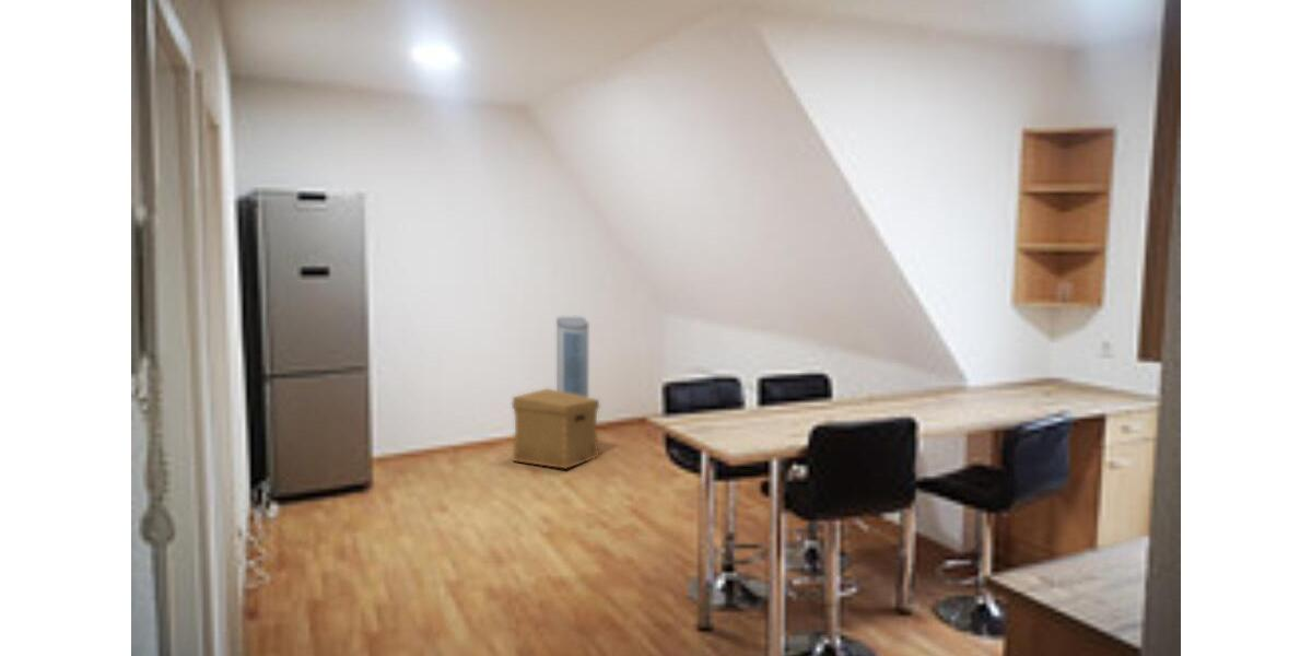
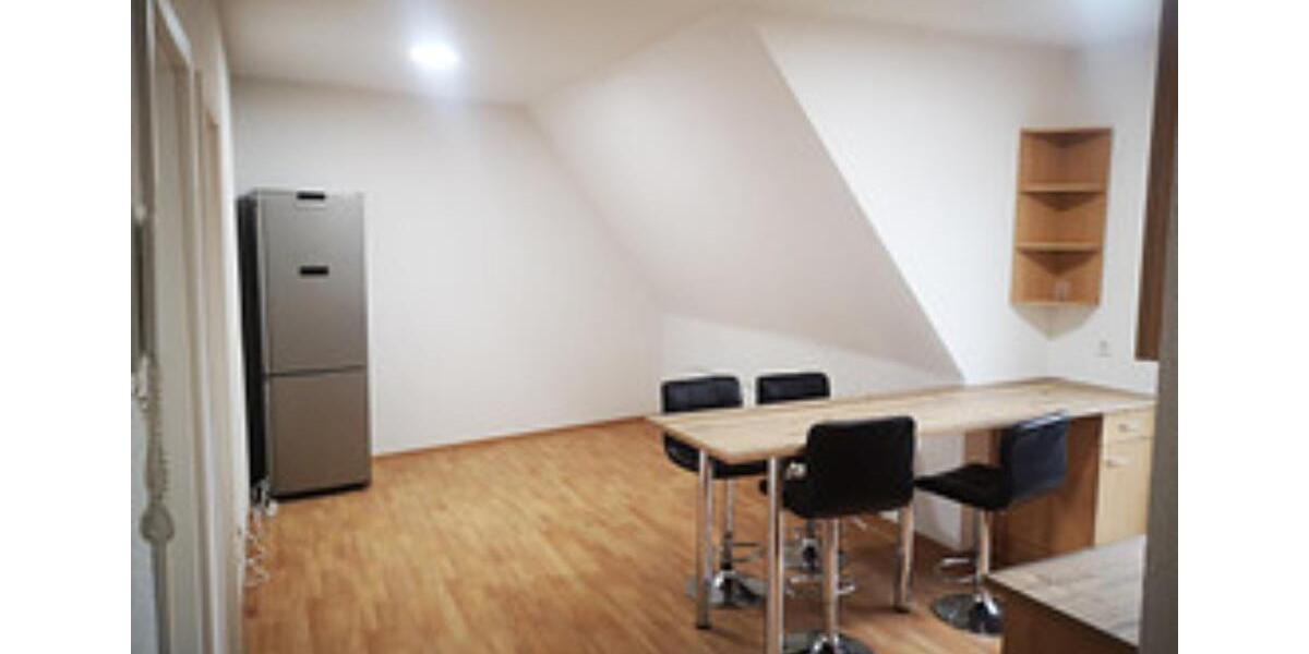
- cardboard box (555, 425)
- air purifier (572, 374)
